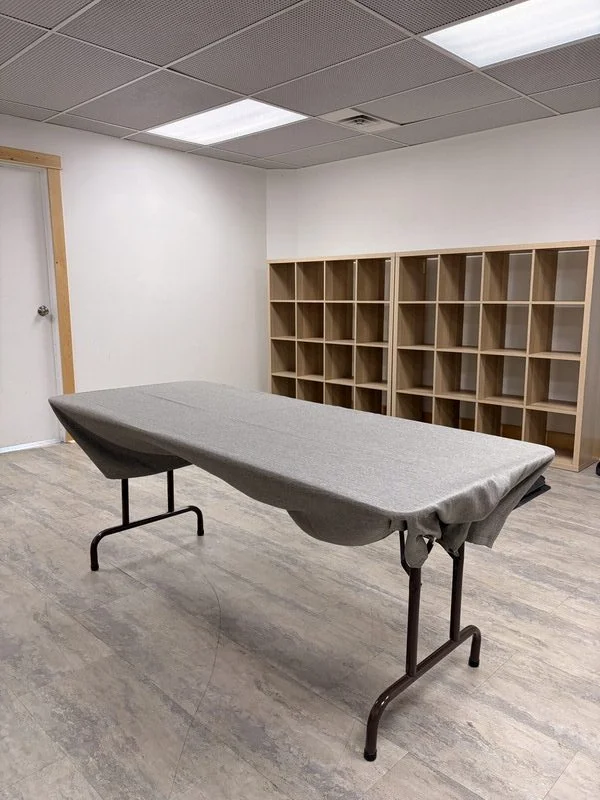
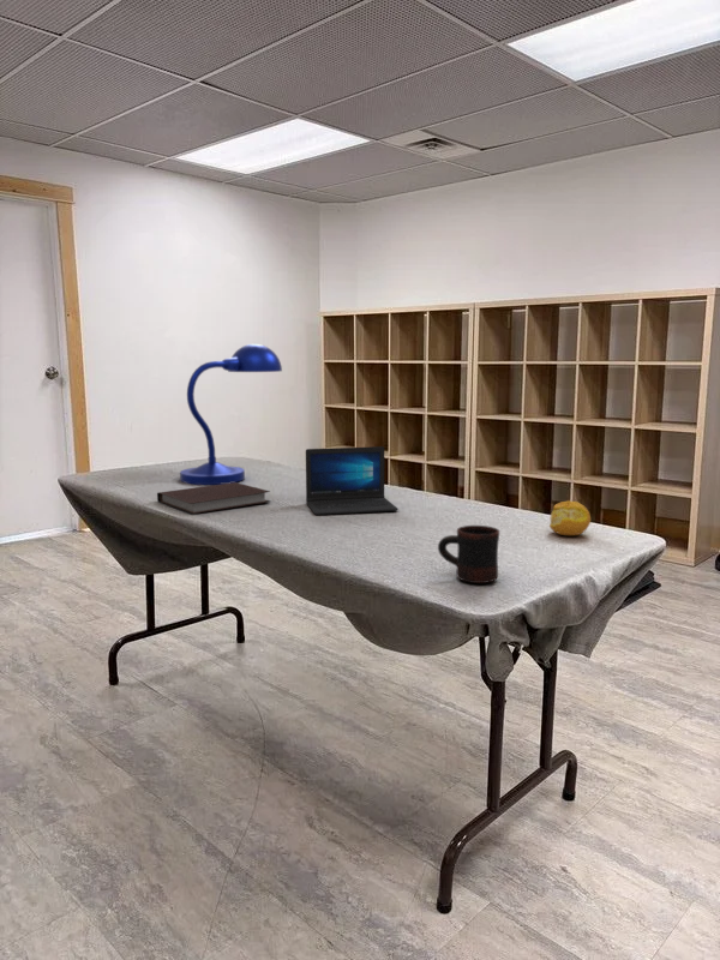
+ notebook (214, 497)
+ mug (468, 553)
+ laptop (350, 479)
+ fruit (569, 517)
+ desk lamp (206, 424)
